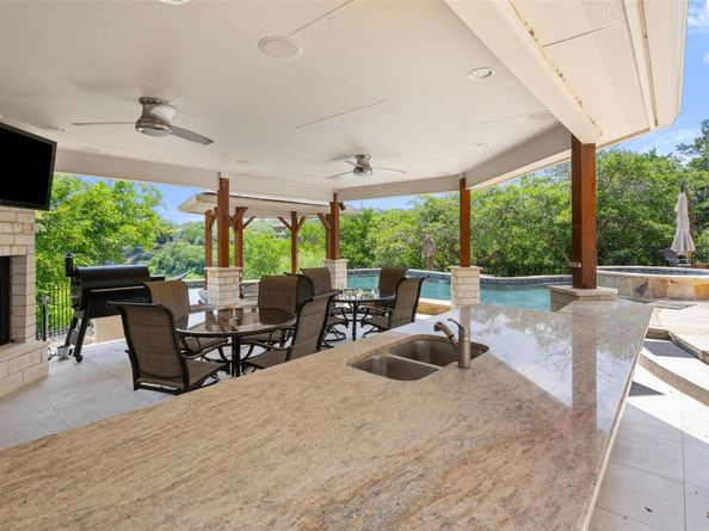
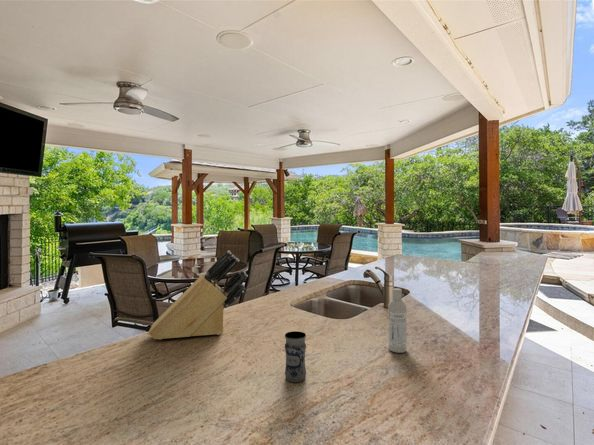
+ knife block (200, 291)
+ bottle (397, 319)
+ jar (295, 356)
